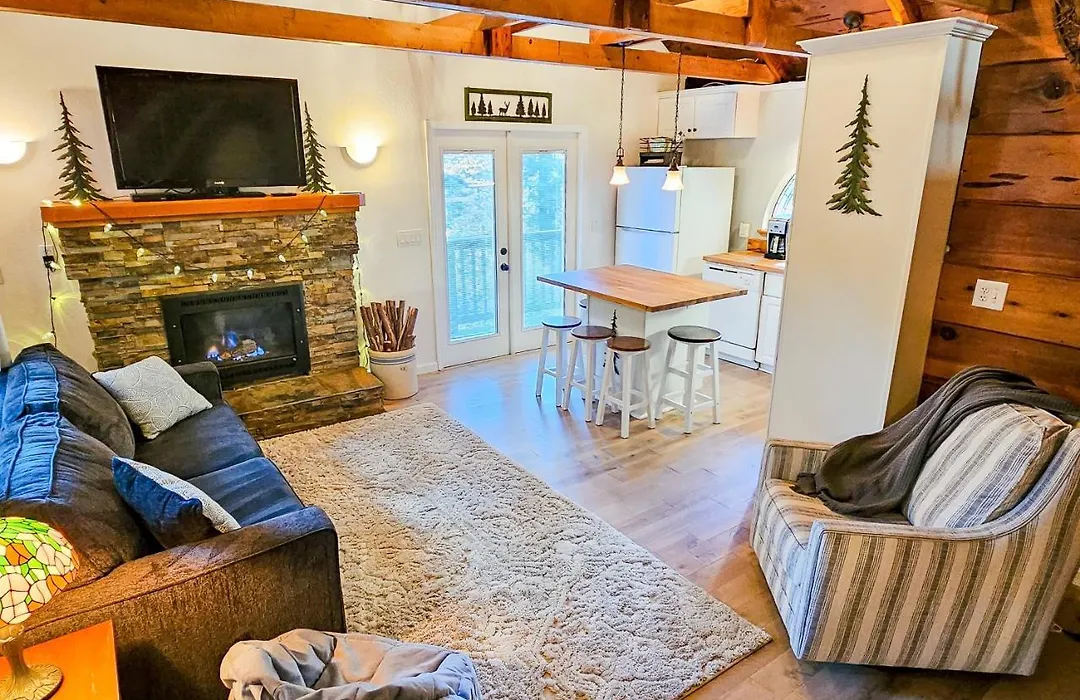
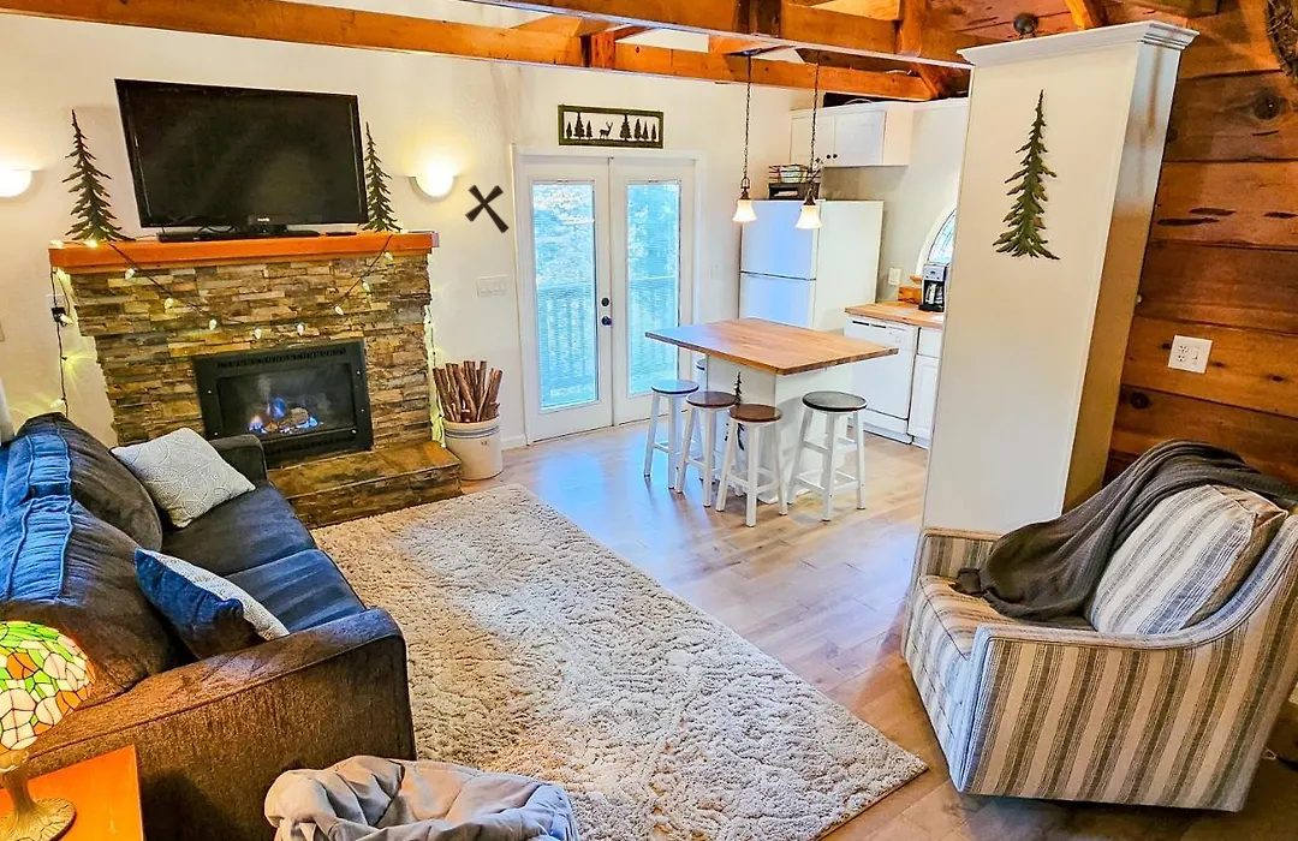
+ decorative cross (487, 209)
